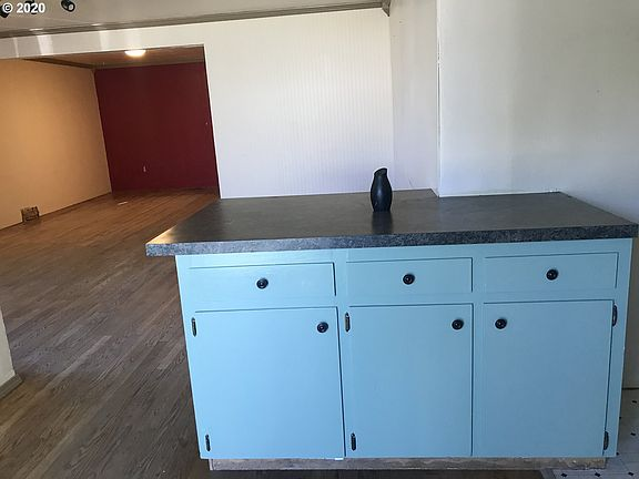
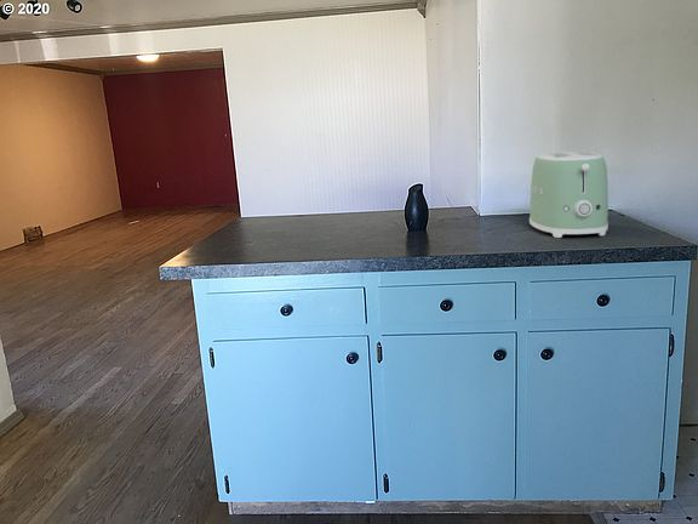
+ toaster (567, 190)
